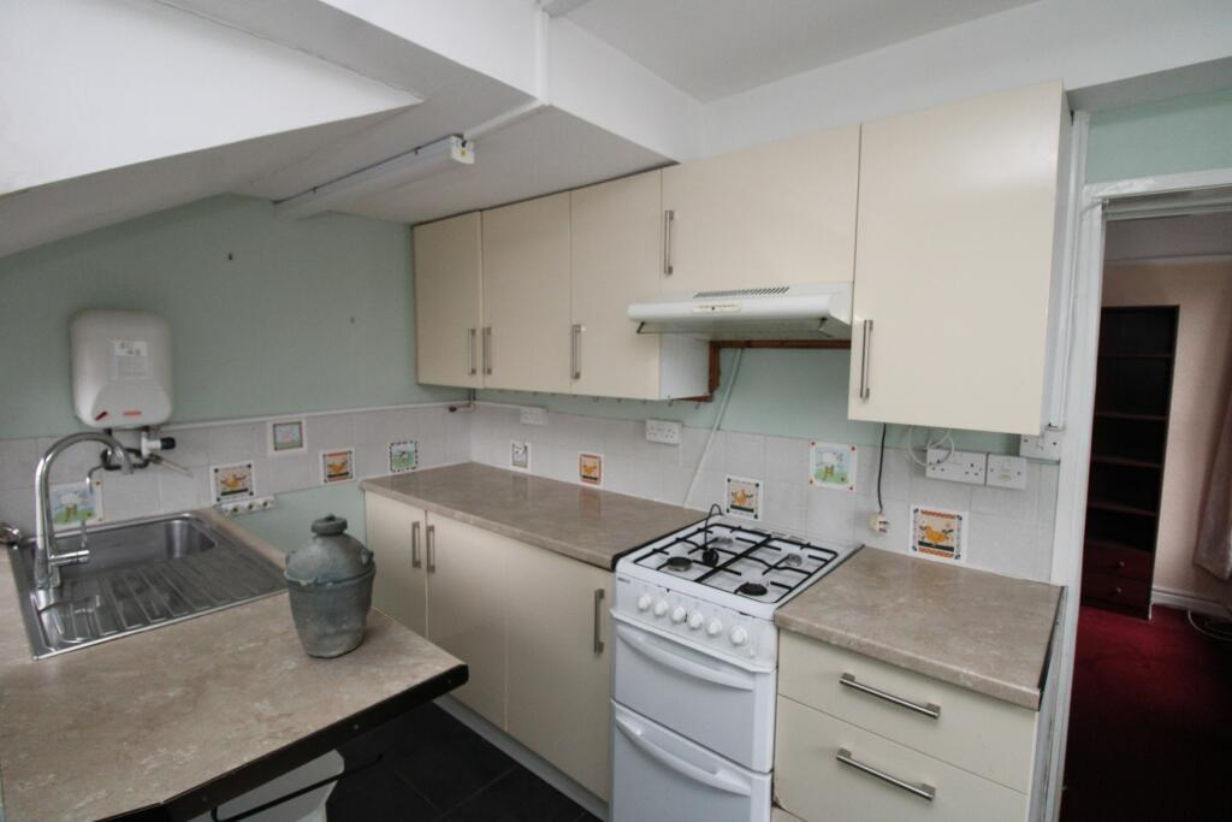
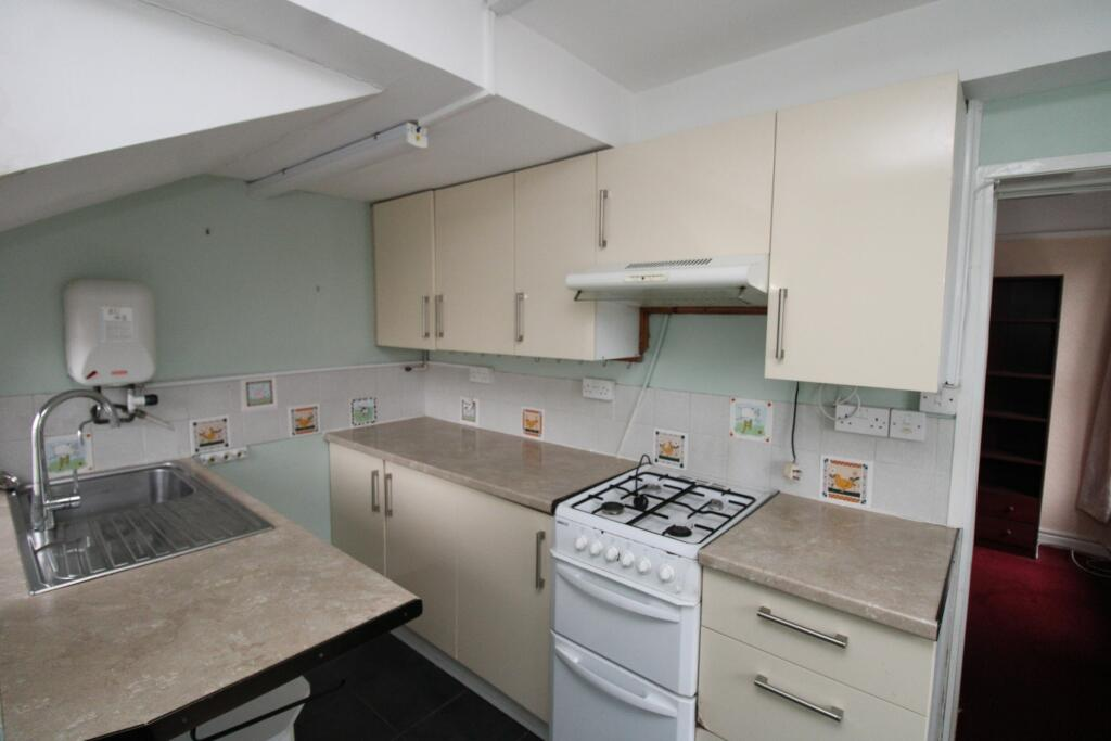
- kettle (332, 579)
